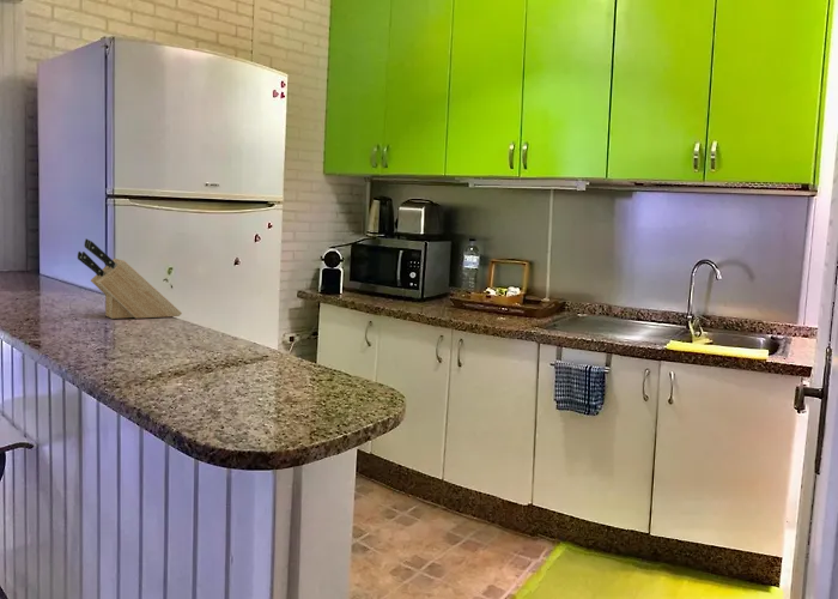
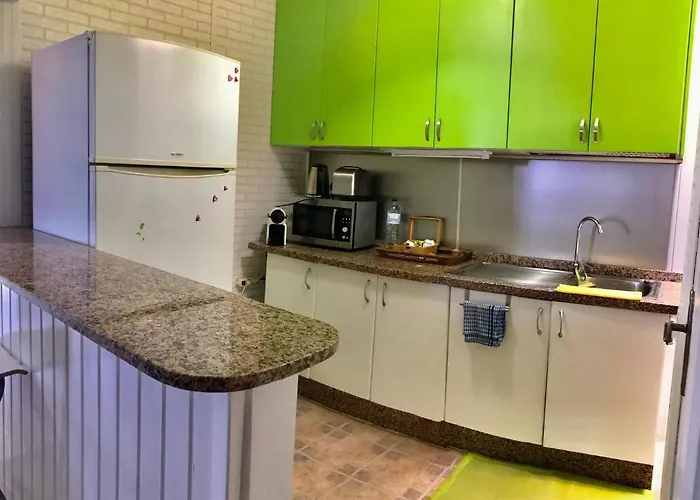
- knife block (129, 278)
